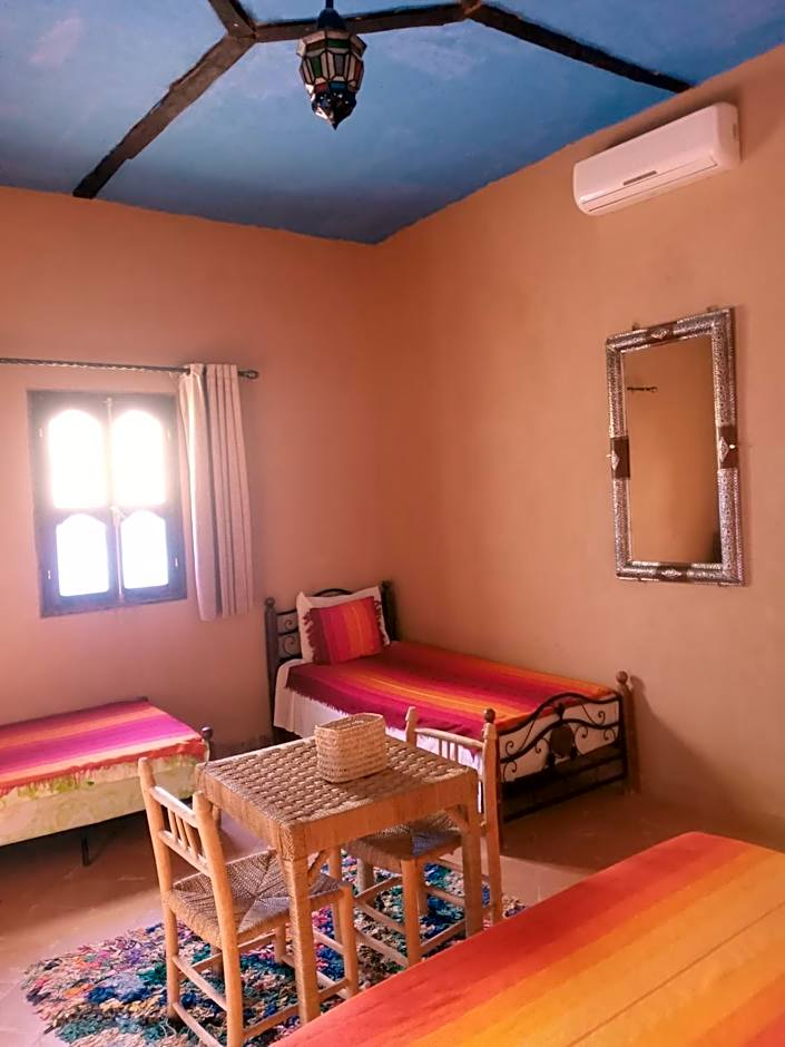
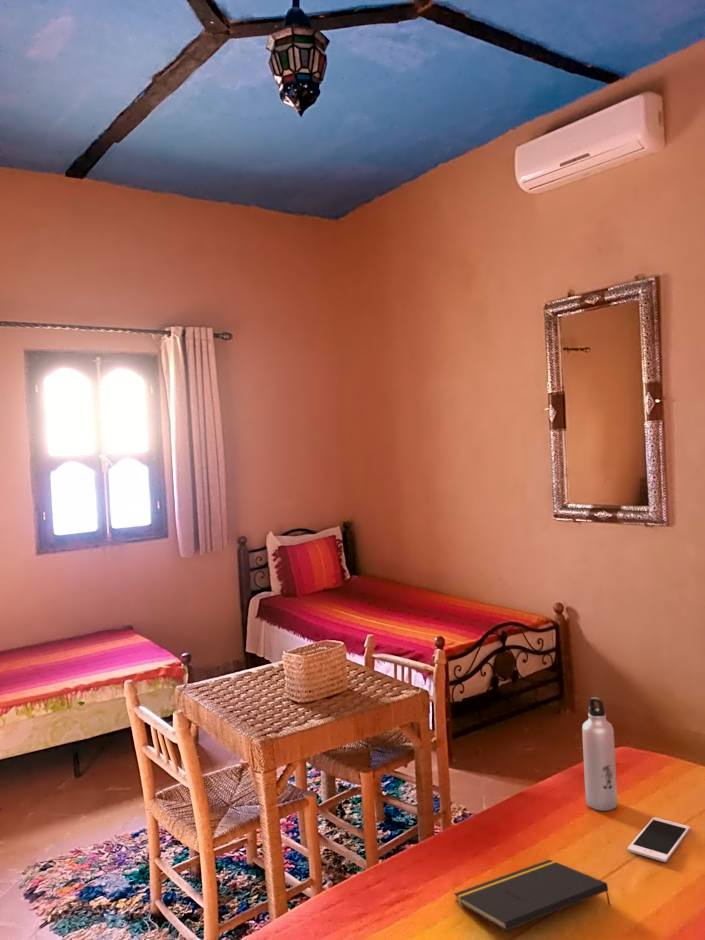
+ water bottle (598, 751)
+ notepad (529, 892)
+ cell phone (659, 838)
